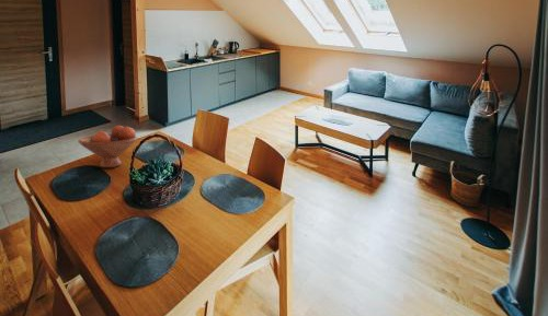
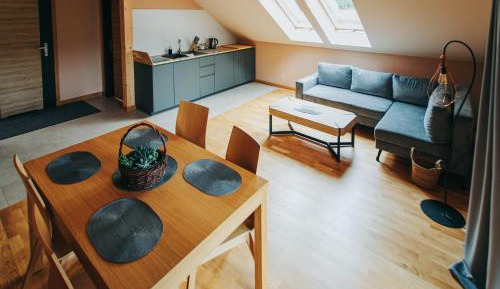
- fruit bowl (109, 147)
